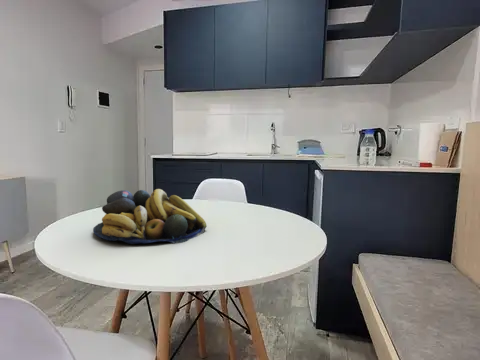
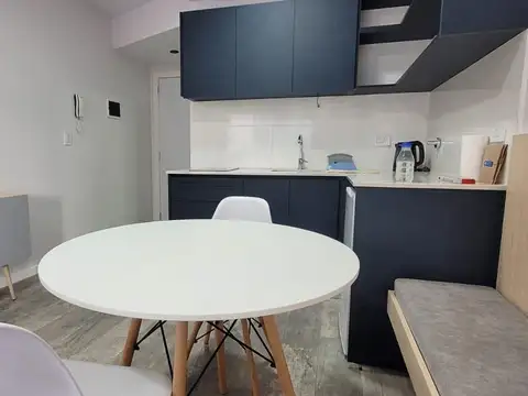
- fruit bowl (151, 209)
